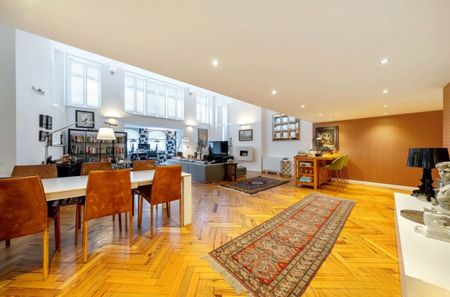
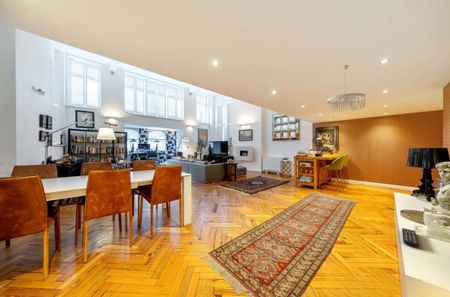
+ chandelier (345, 86)
+ remote control (409, 236)
